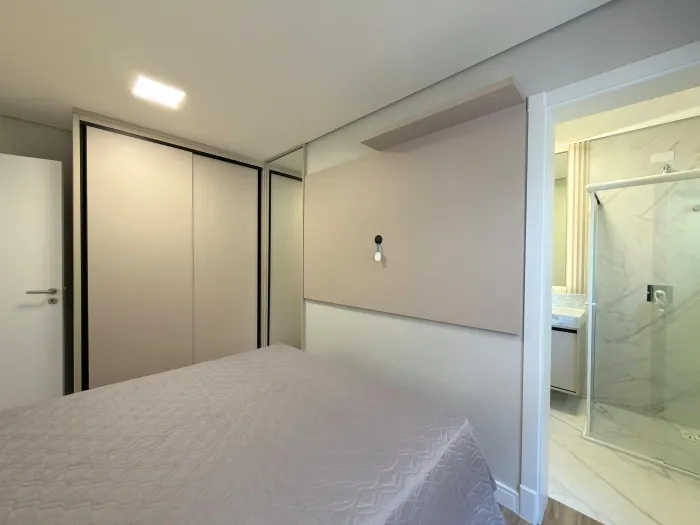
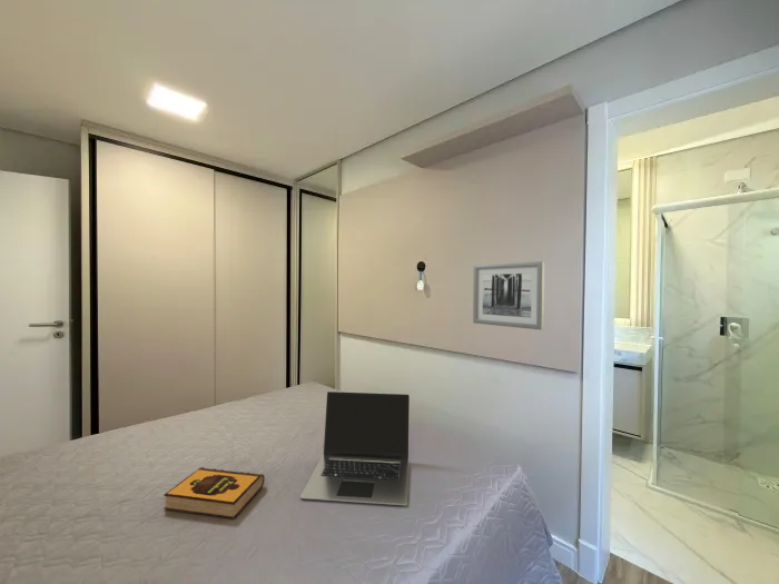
+ hardback book (217, 488)
+ laptop (361, 439)
+ wall art (505, 295)
